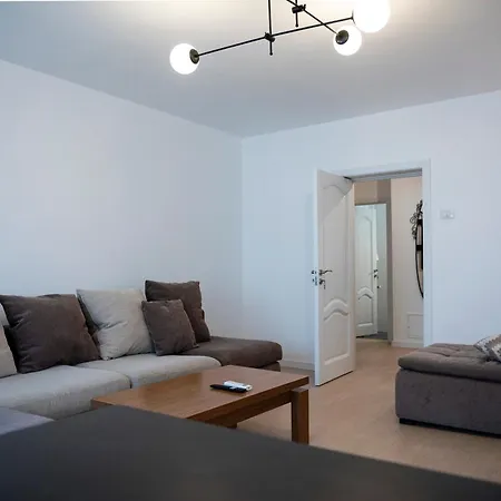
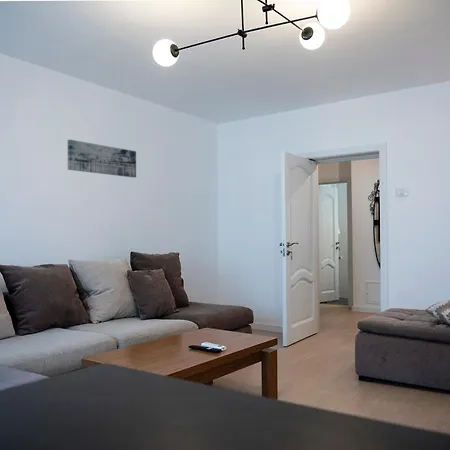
+ wall art (104, 159)
